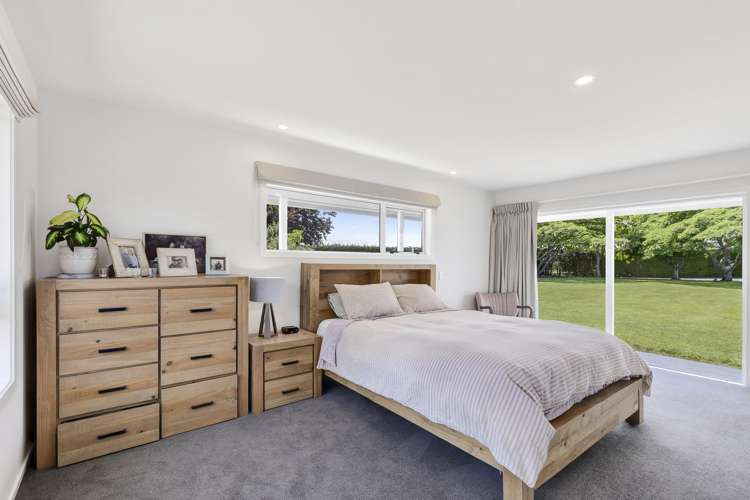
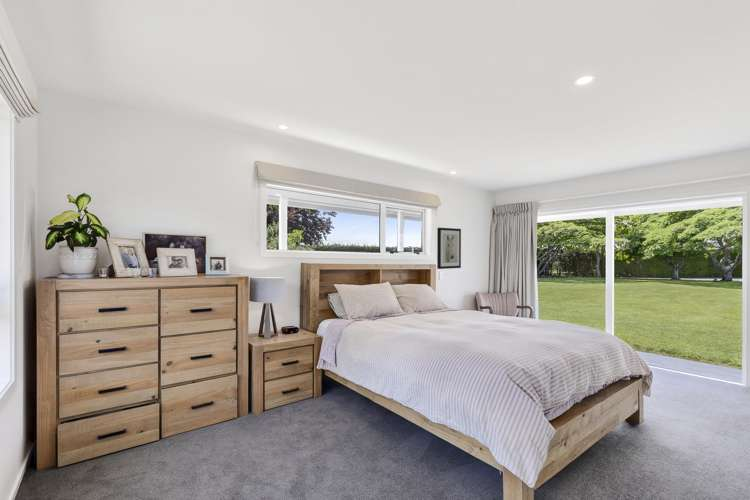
+ wall art (449, 248)
